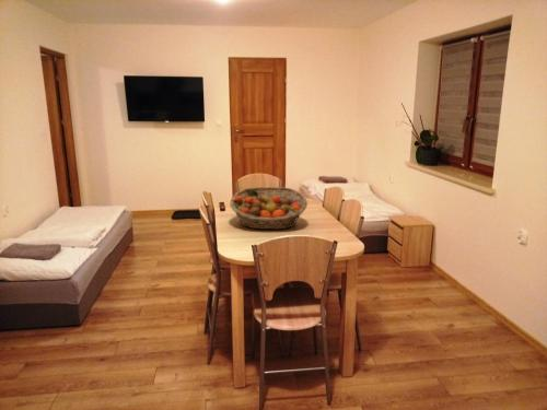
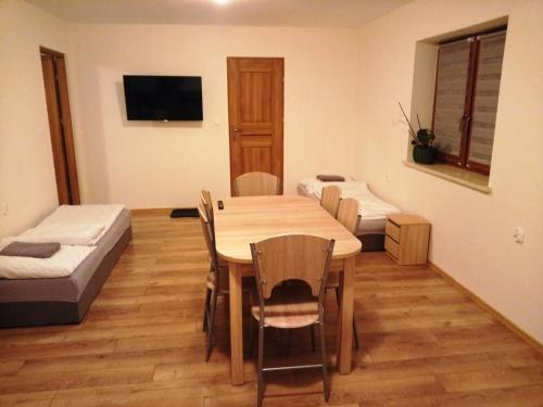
- fruit basket (268, 207)
